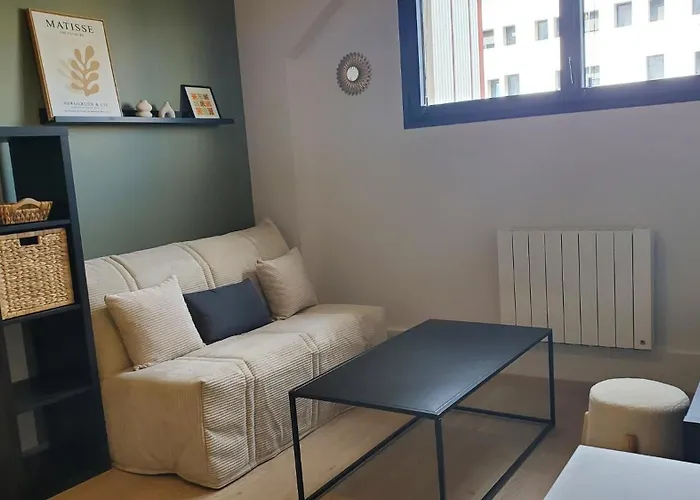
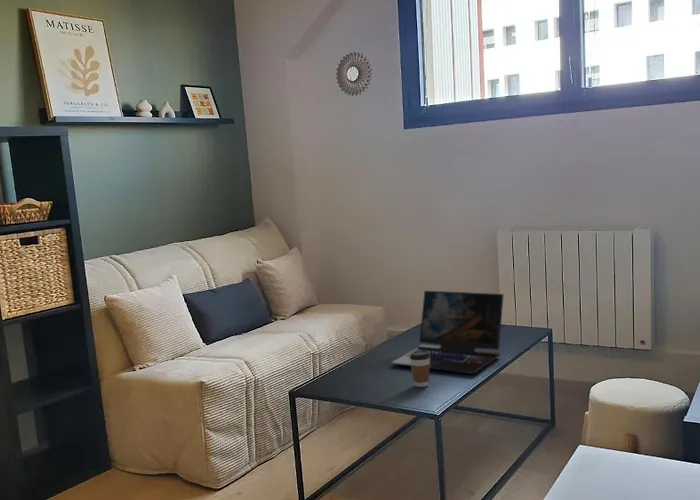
+ coffee cup (420, 368)
+ laptop (447, 330)
